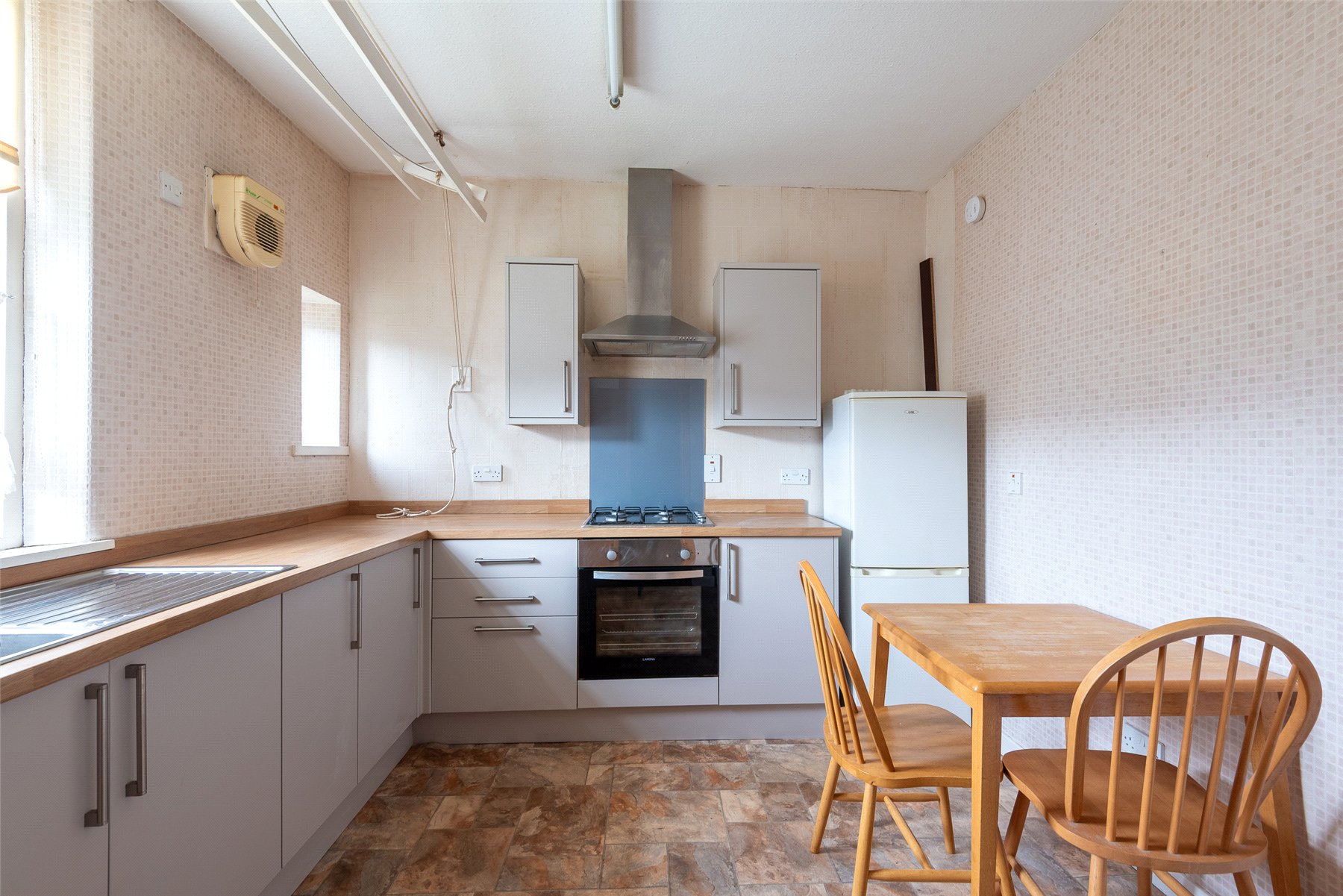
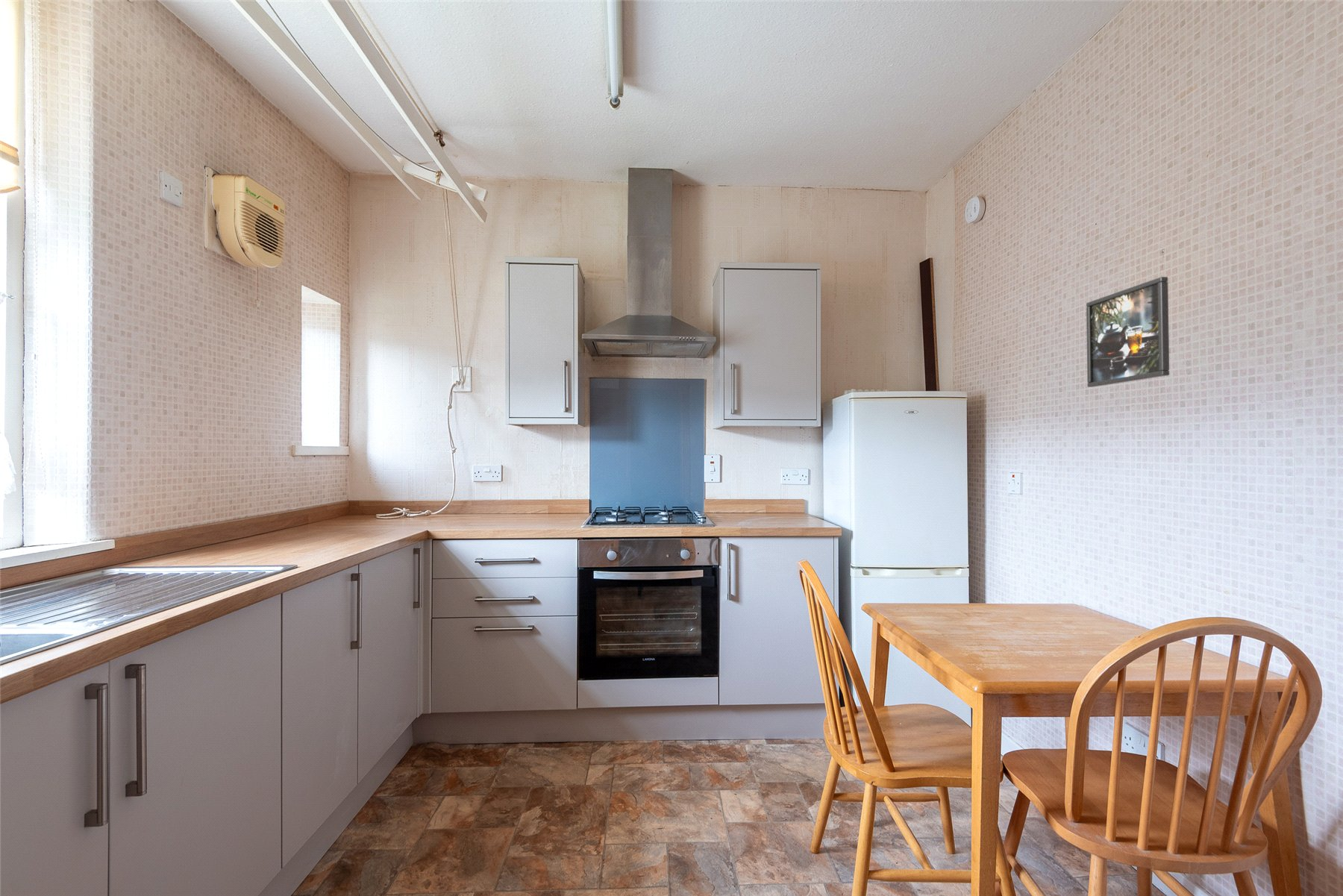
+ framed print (1124, 336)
